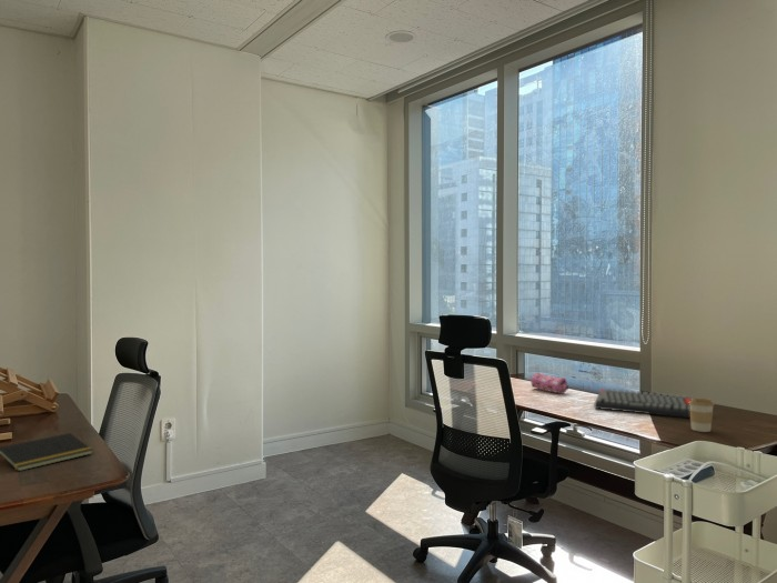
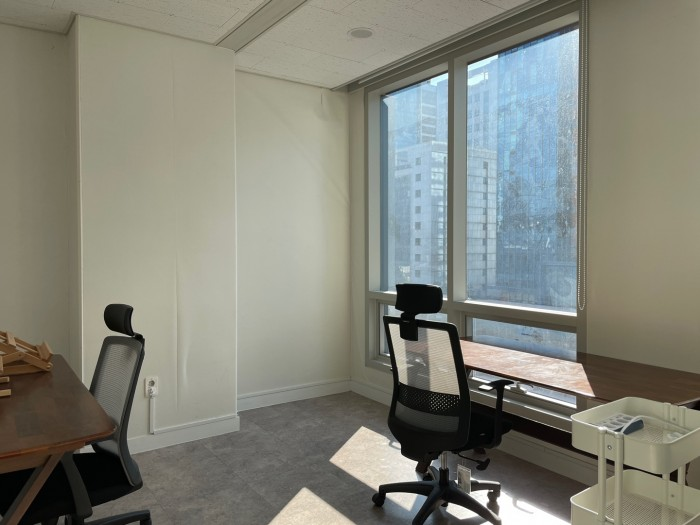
- pencil case (548, 382)
- coffee cup (700, 413)
- notepad (46, 450)
- keyboard (644, 401)
